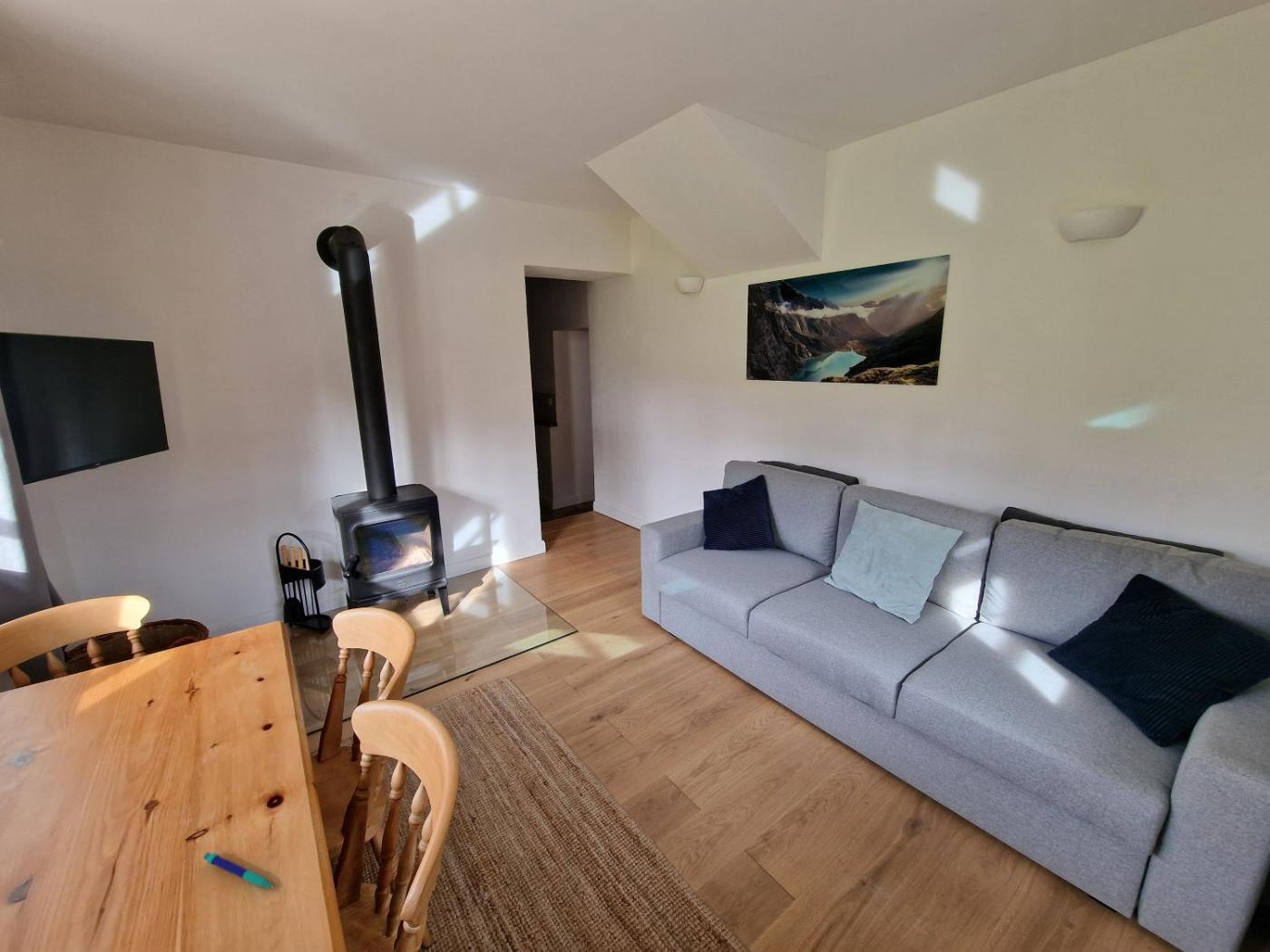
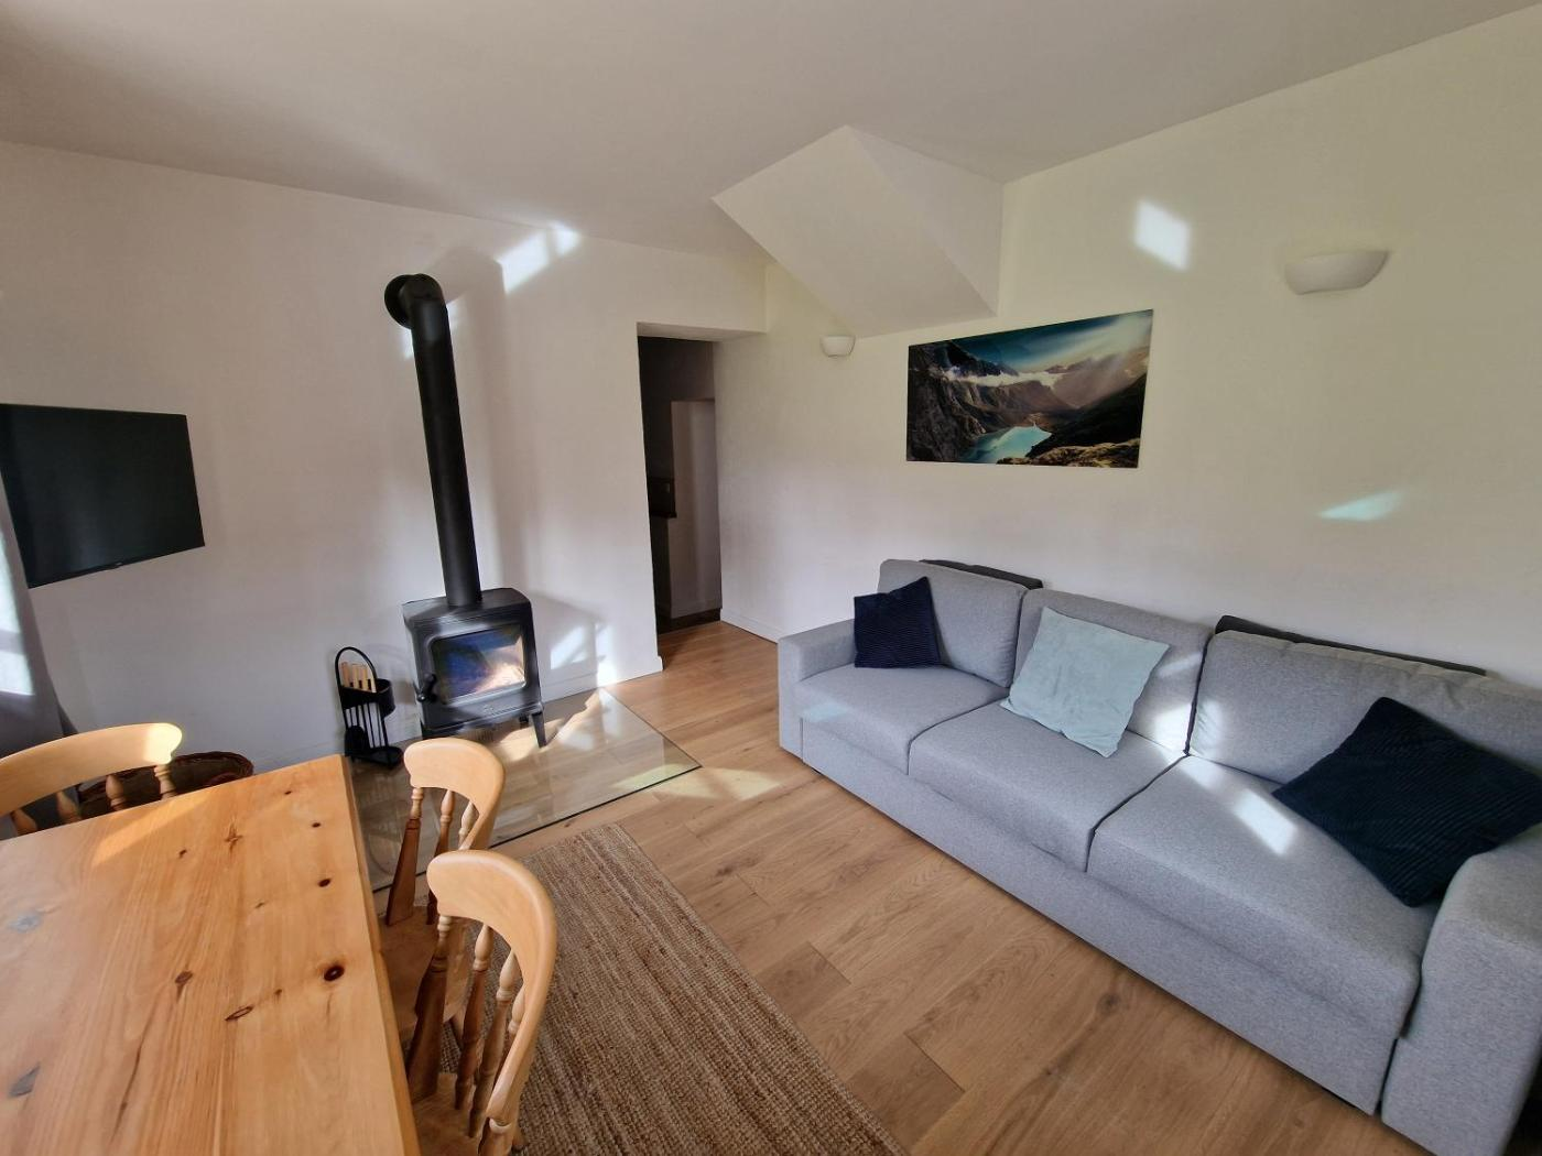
- pen (238, 870)
